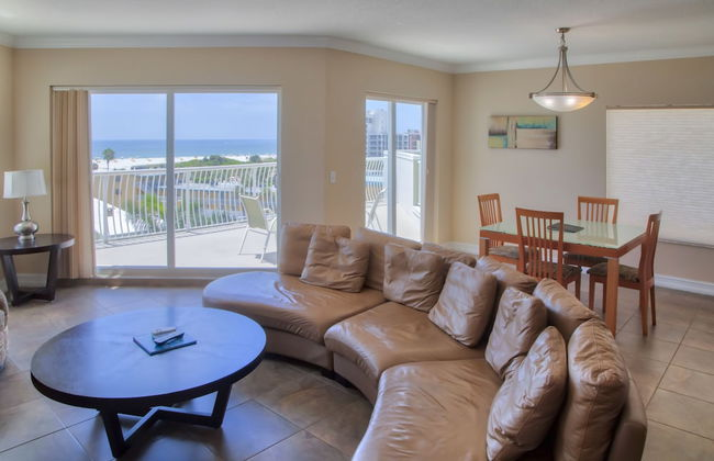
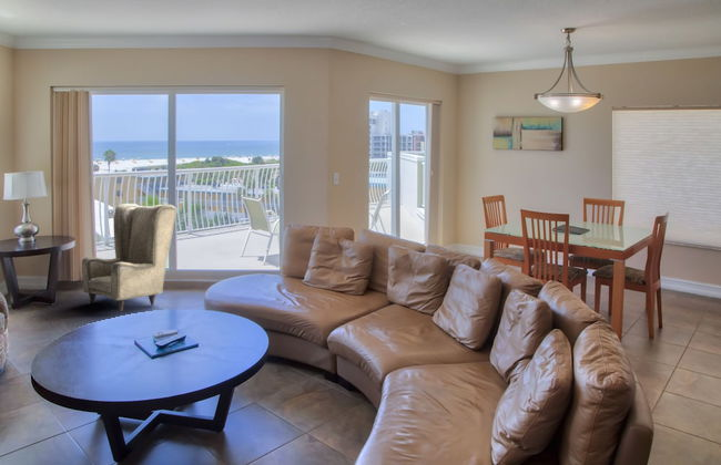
+ armchair (128, 254)
